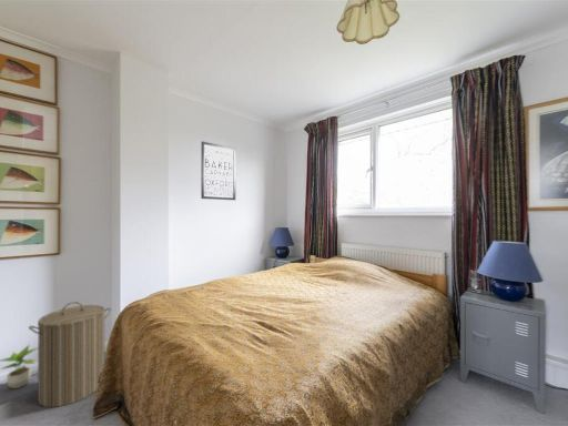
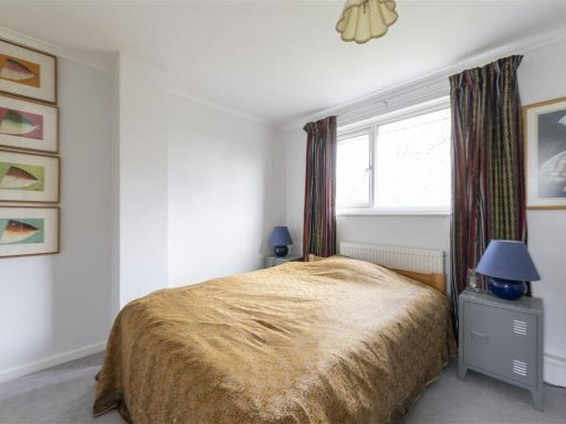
- wall art (219, 172)
- potted plant (18, 365)
- laundry hamper (73, 345)
